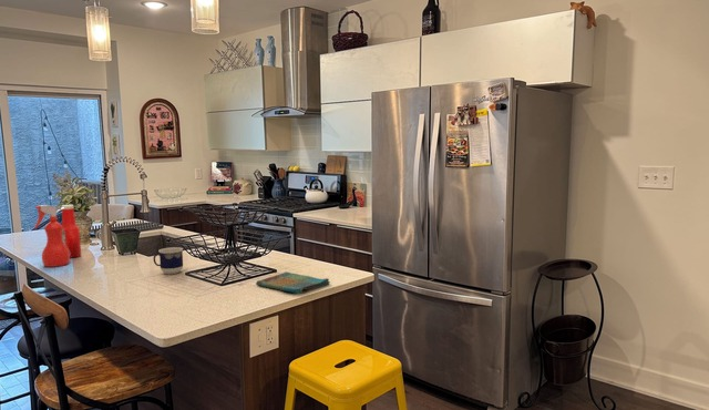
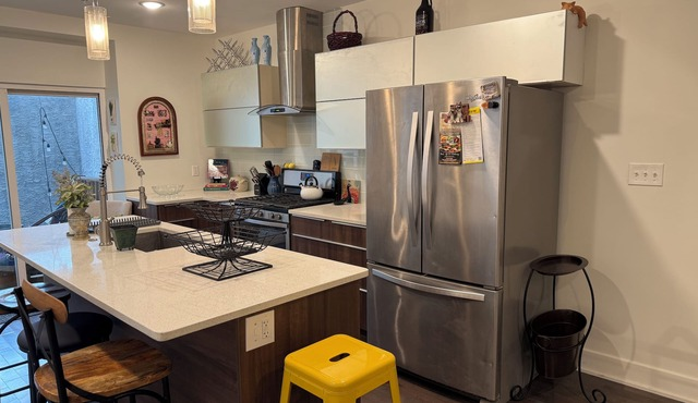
- cup (167, 262)
- dish towel (292, 281)
- soap bottle (69, 229)
- spray bottle (51, 235)
